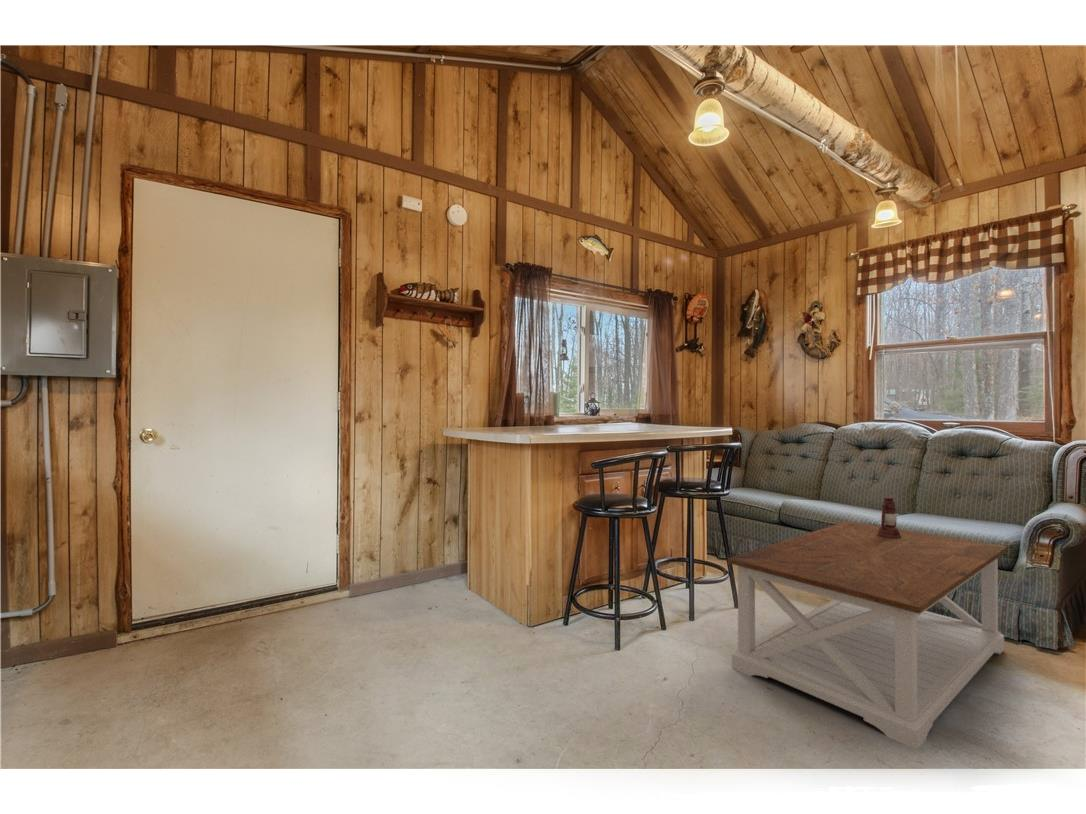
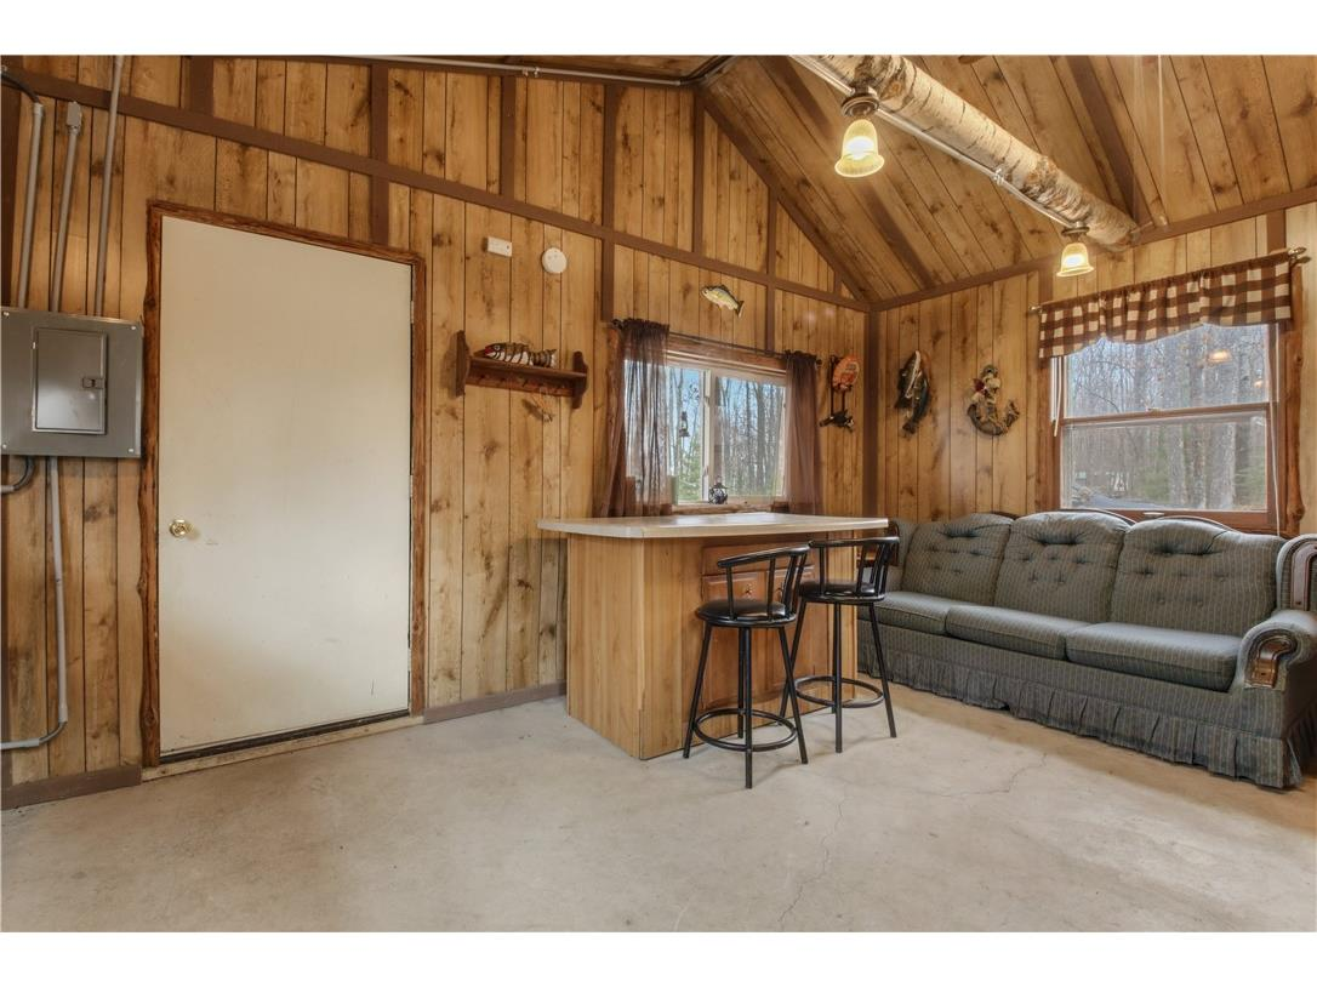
- coffee table (873, 605)
- lantern (888, 506)
